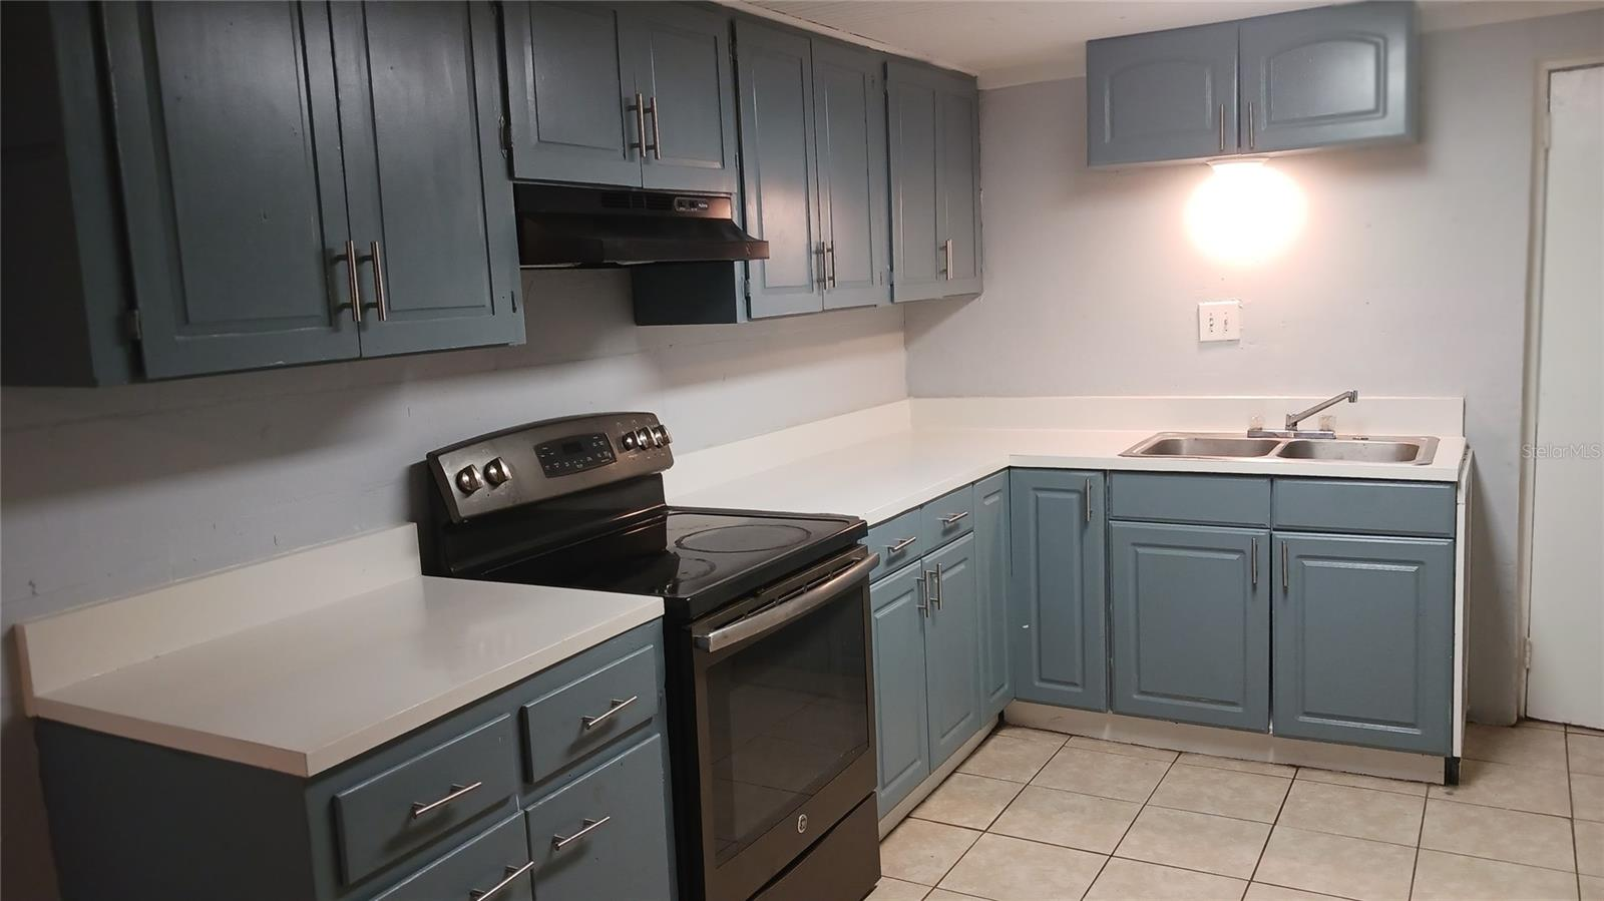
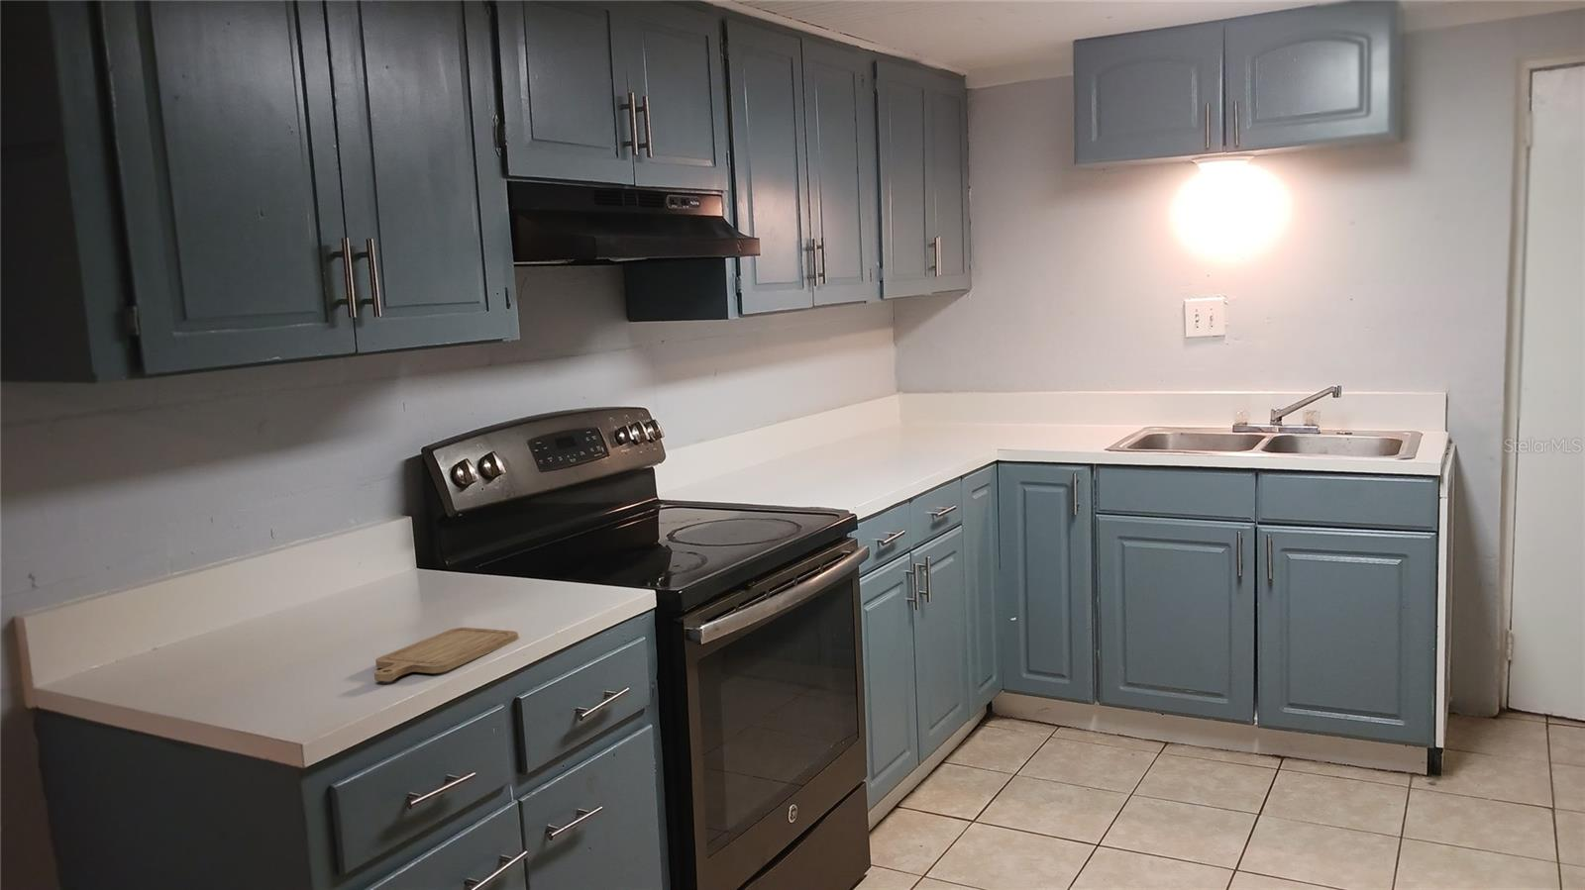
+ chopping board (438, 654)
